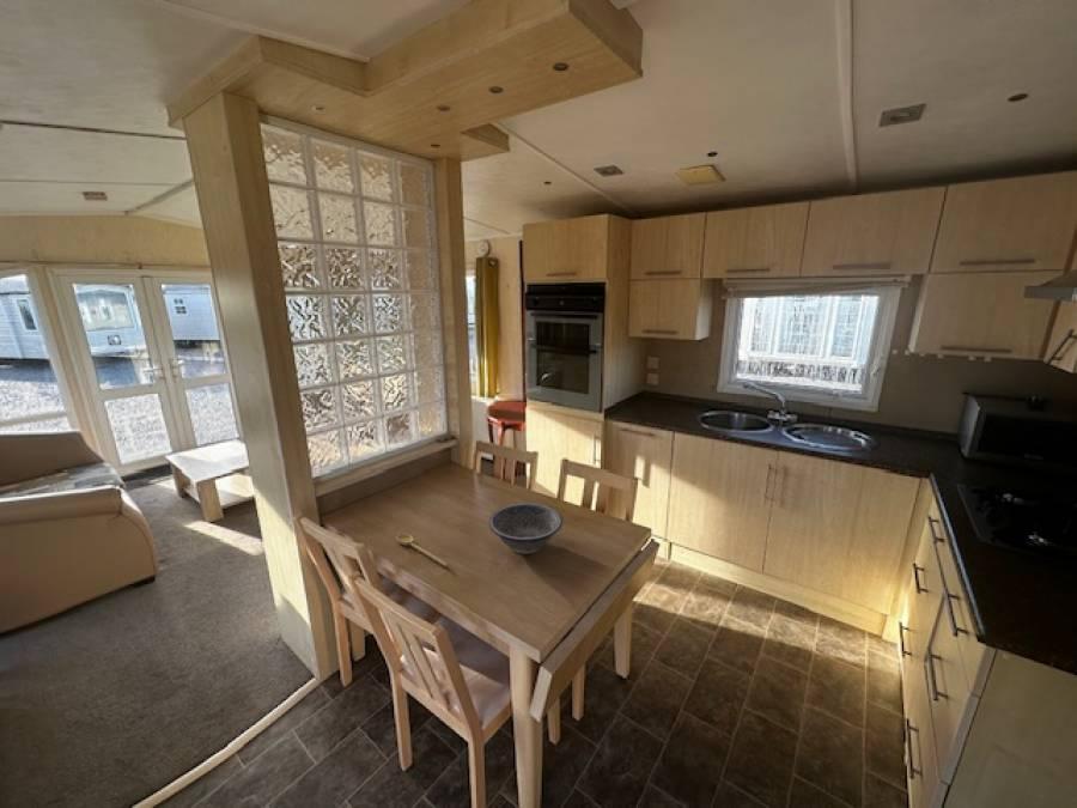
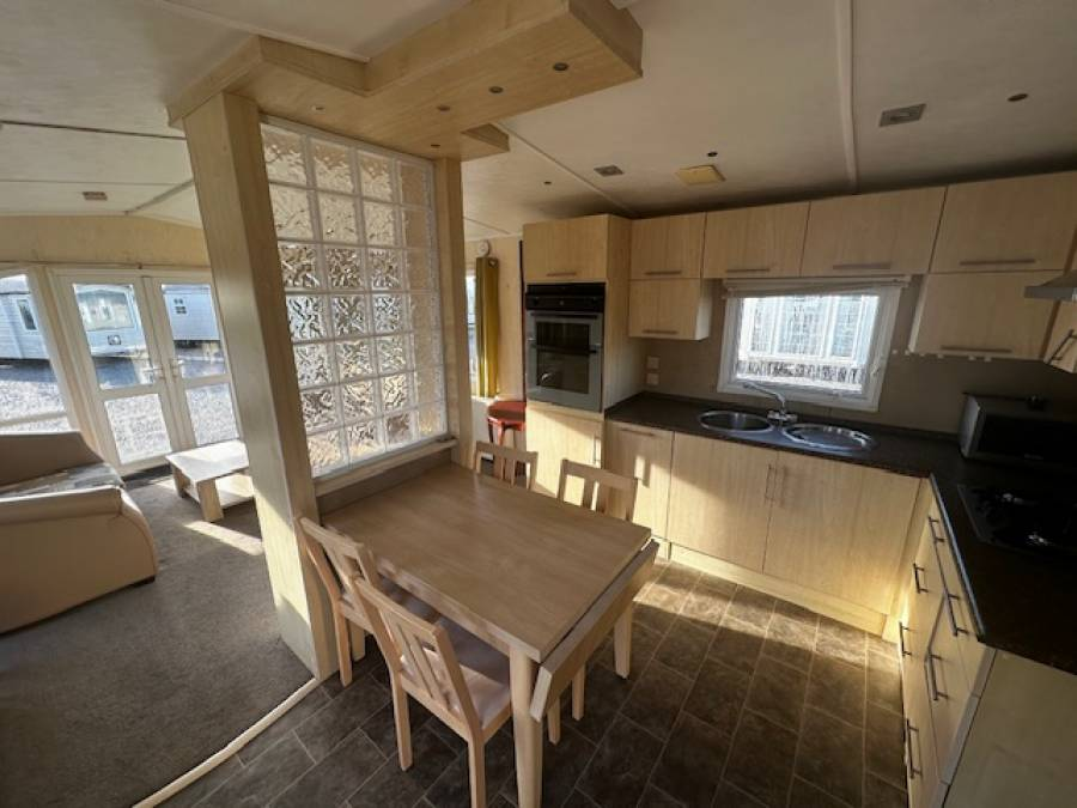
- decorative bowl (525, 531)
- spoon (421, 549)
